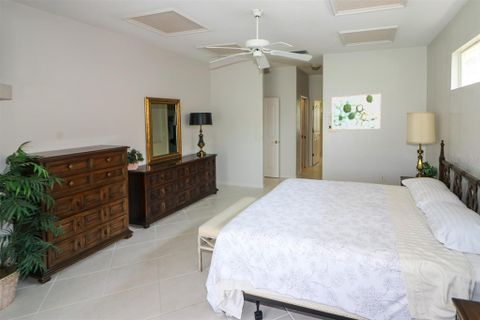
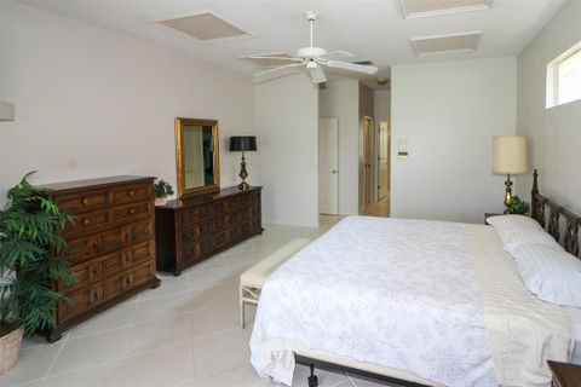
- wall art (355, 112)
